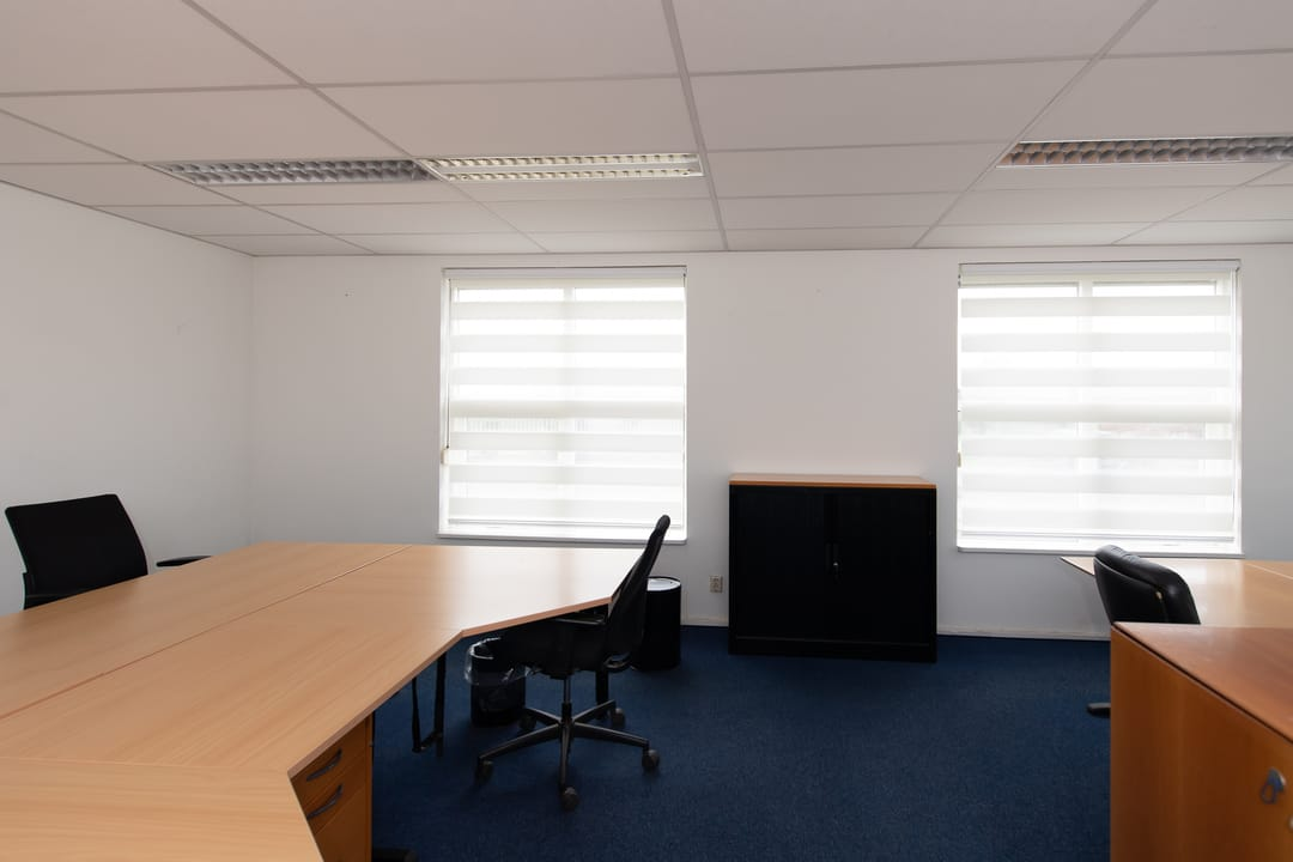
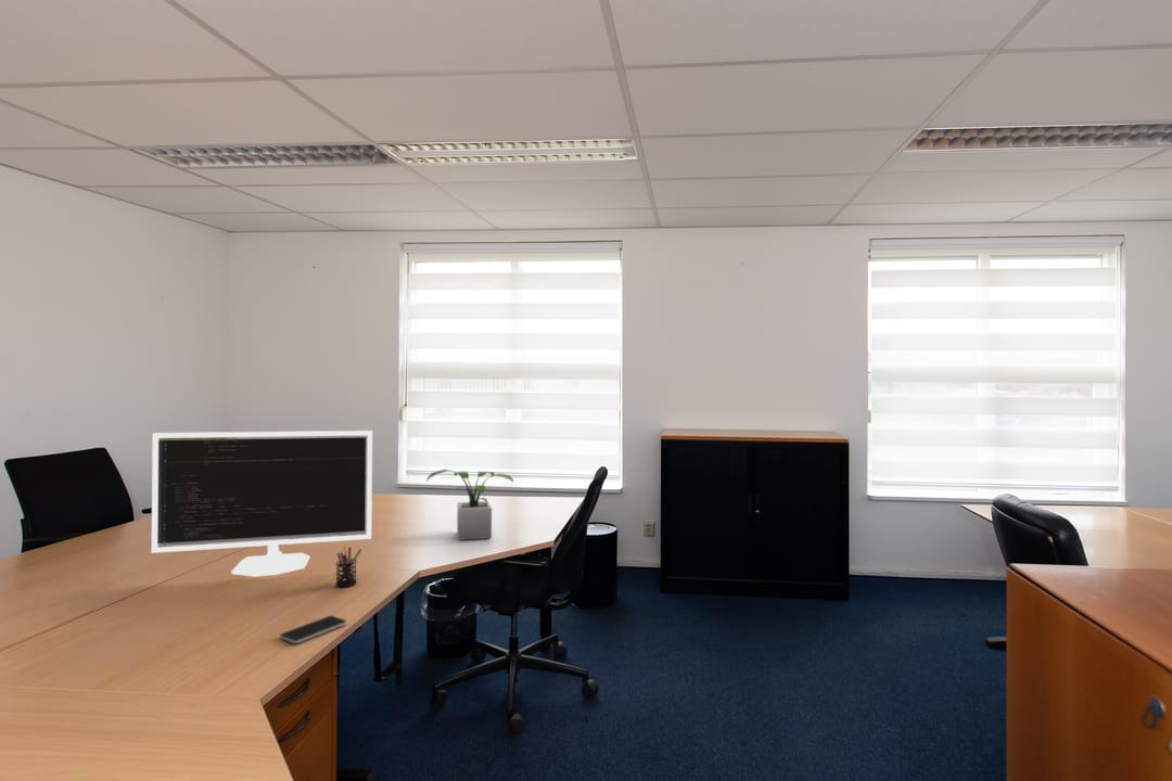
+ potted plant (469, 501)
+ pen holder (348, 564)
+ smartphone (314, 628)
+ computer monitor (271, 499)
